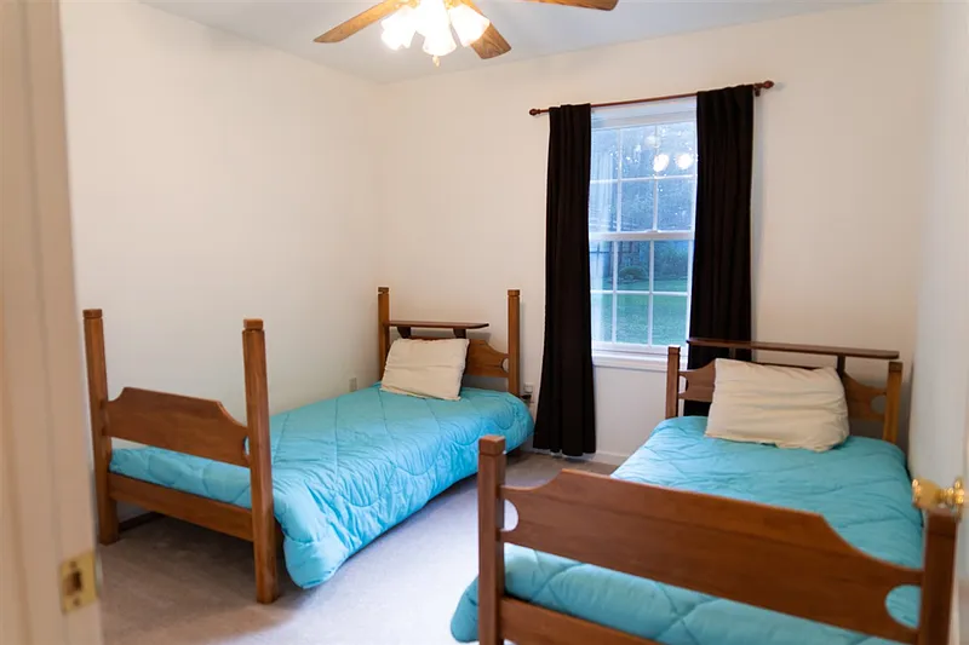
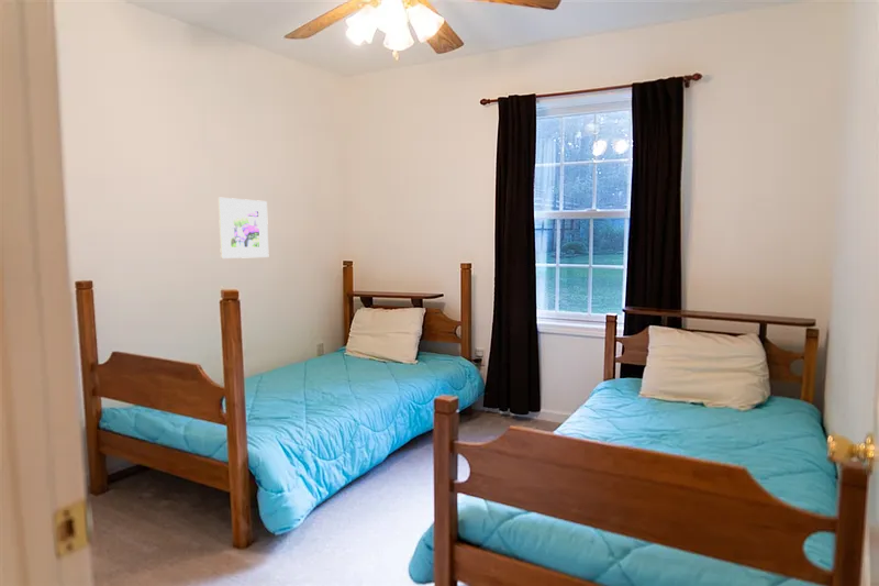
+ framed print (244, 229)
